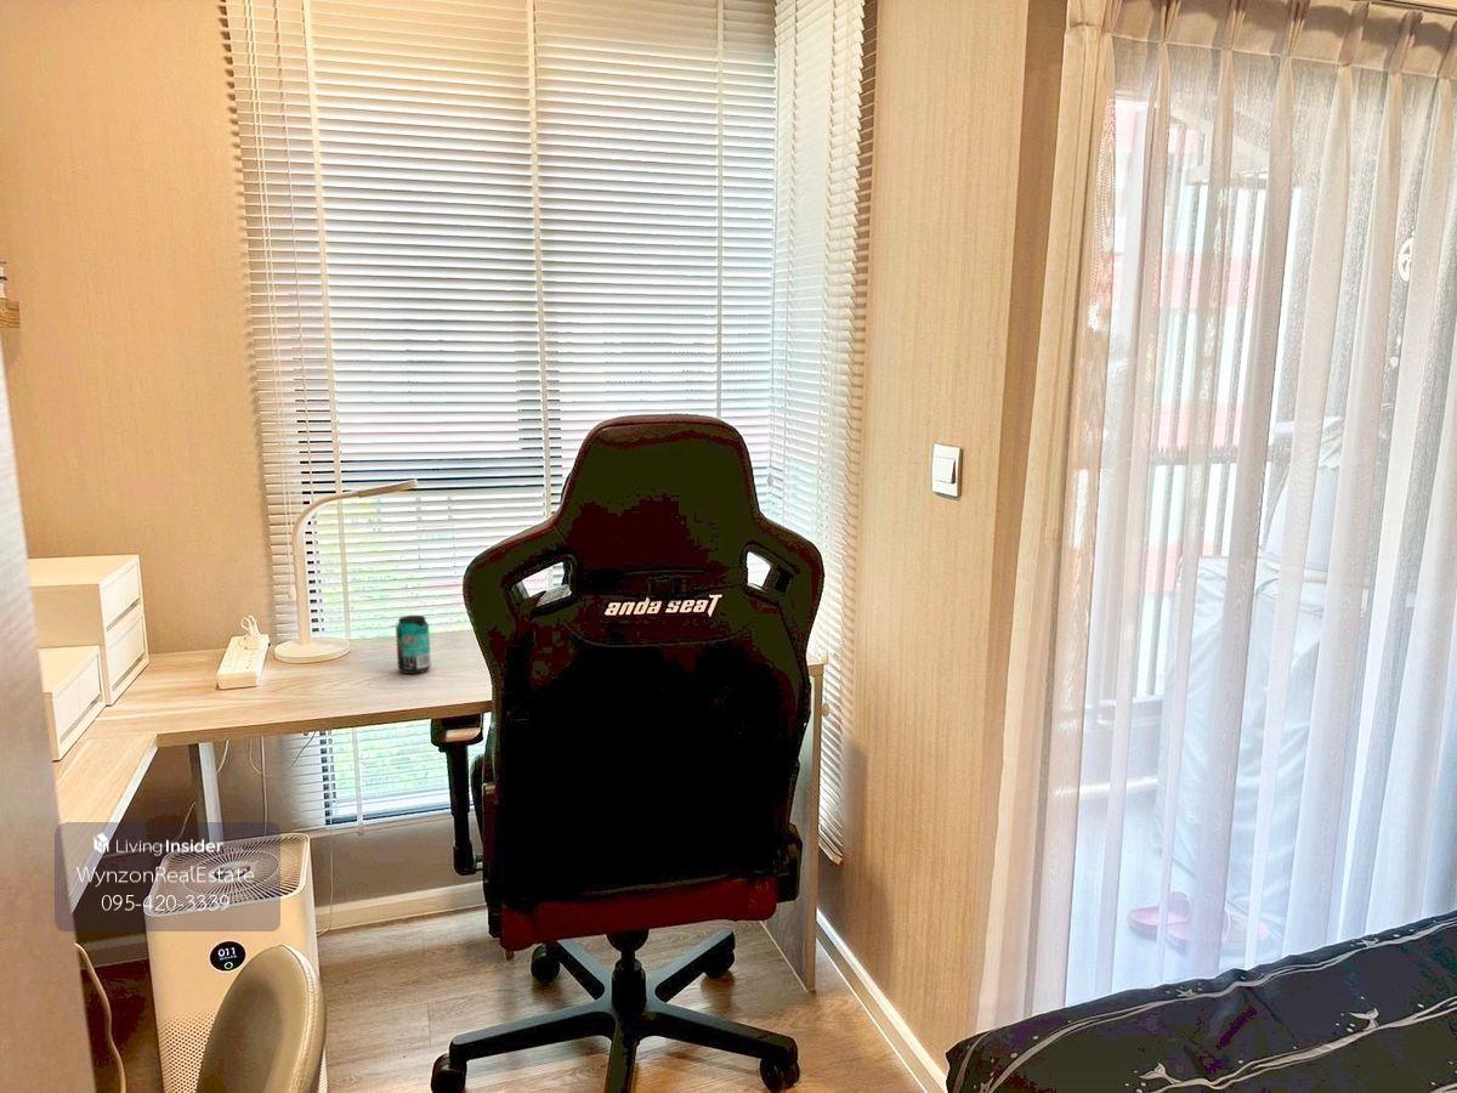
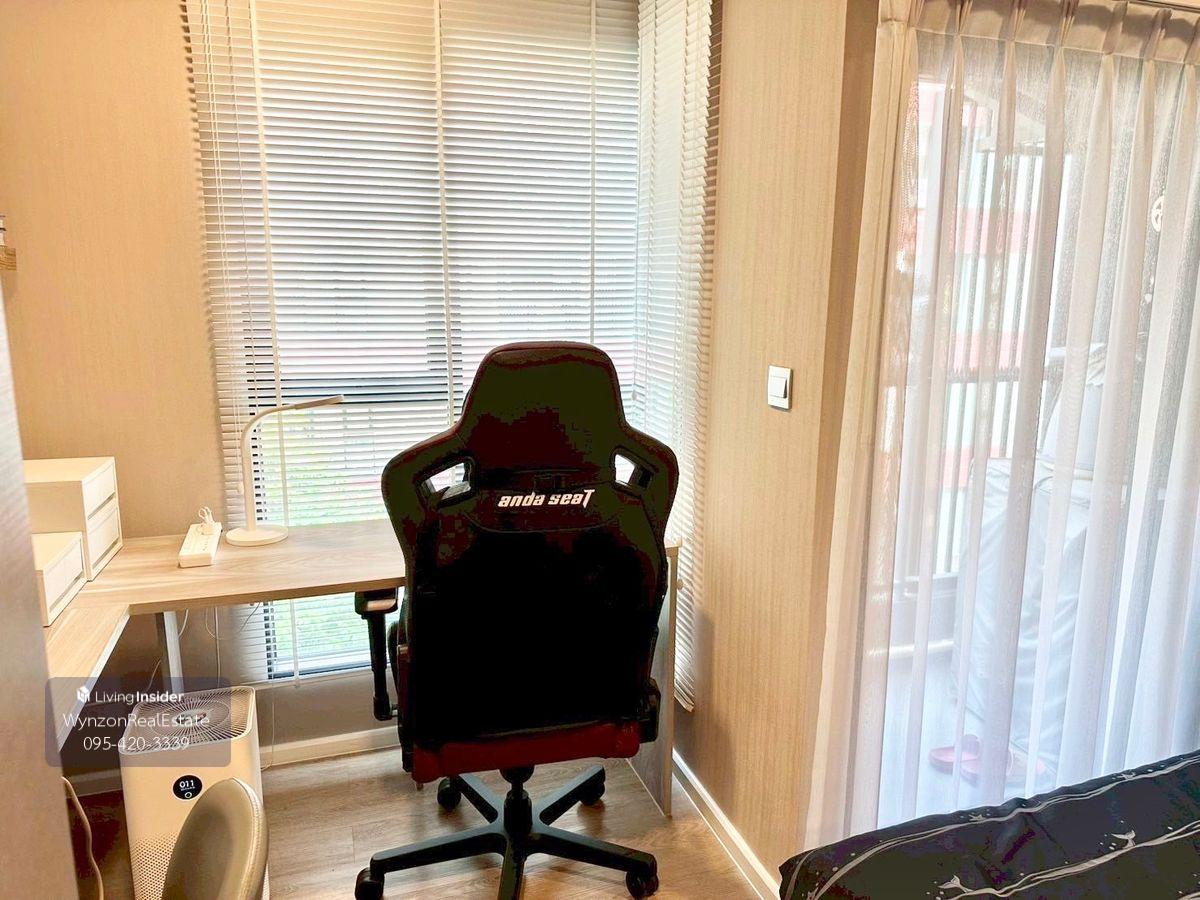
- beverage can (413, 644)
